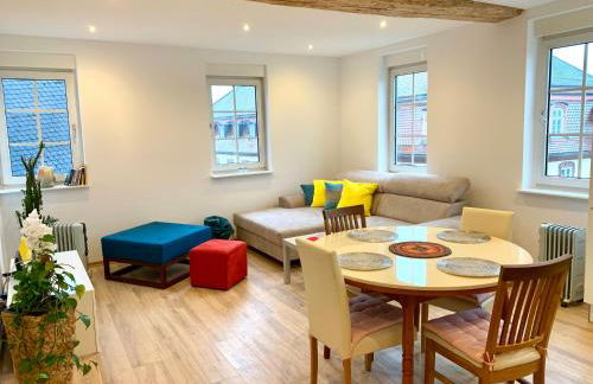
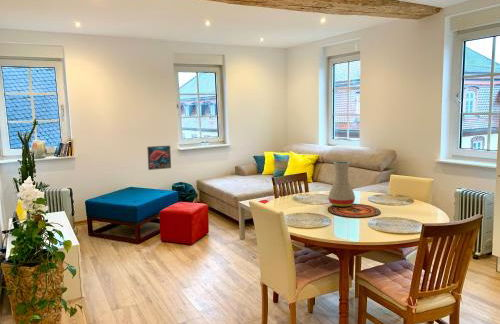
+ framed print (159, 157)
+ vase (341, 183)
